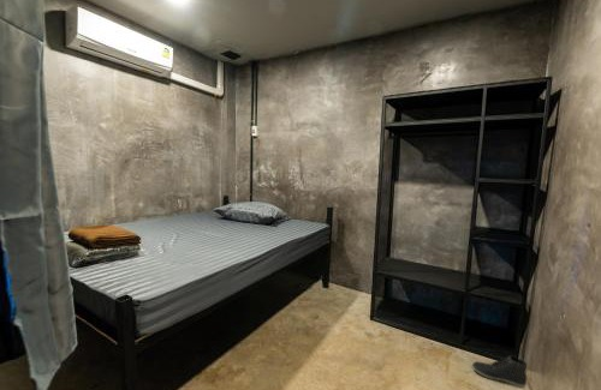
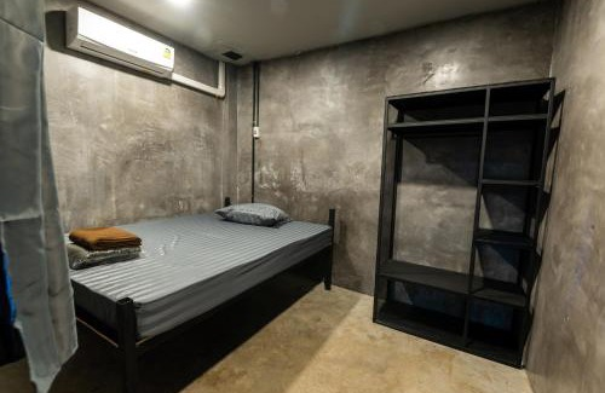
- sneaker (498, 365)
